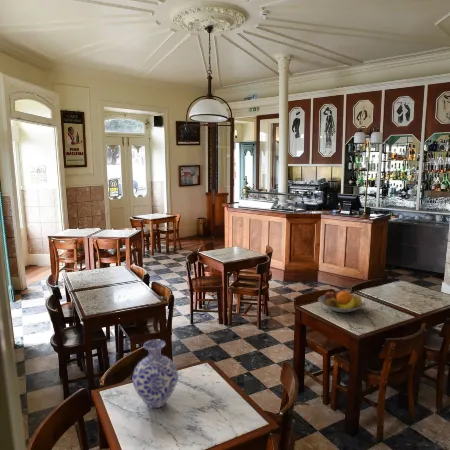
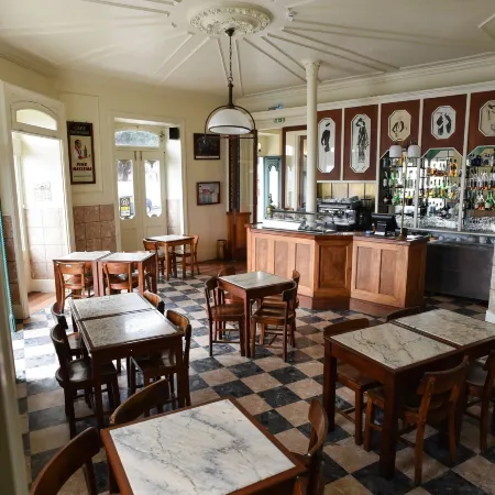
- fruit bowl (341, 299)
- vase (155, 373)
